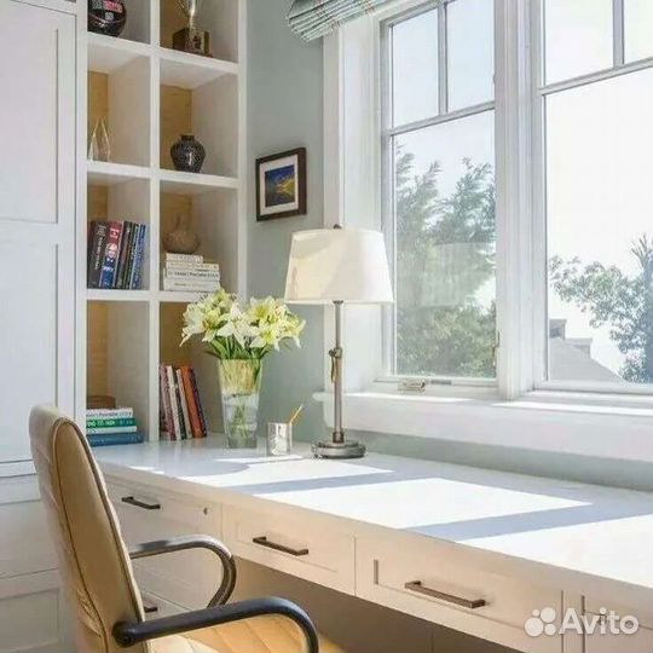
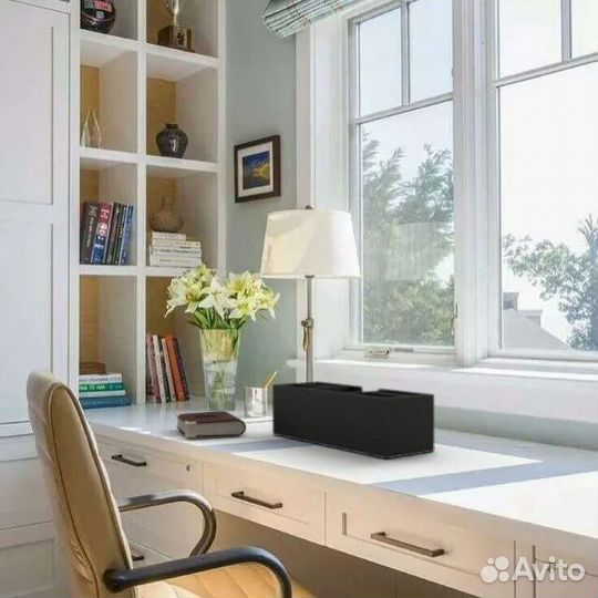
+ book (209, 423)
+ desk organizer (348, 415)
